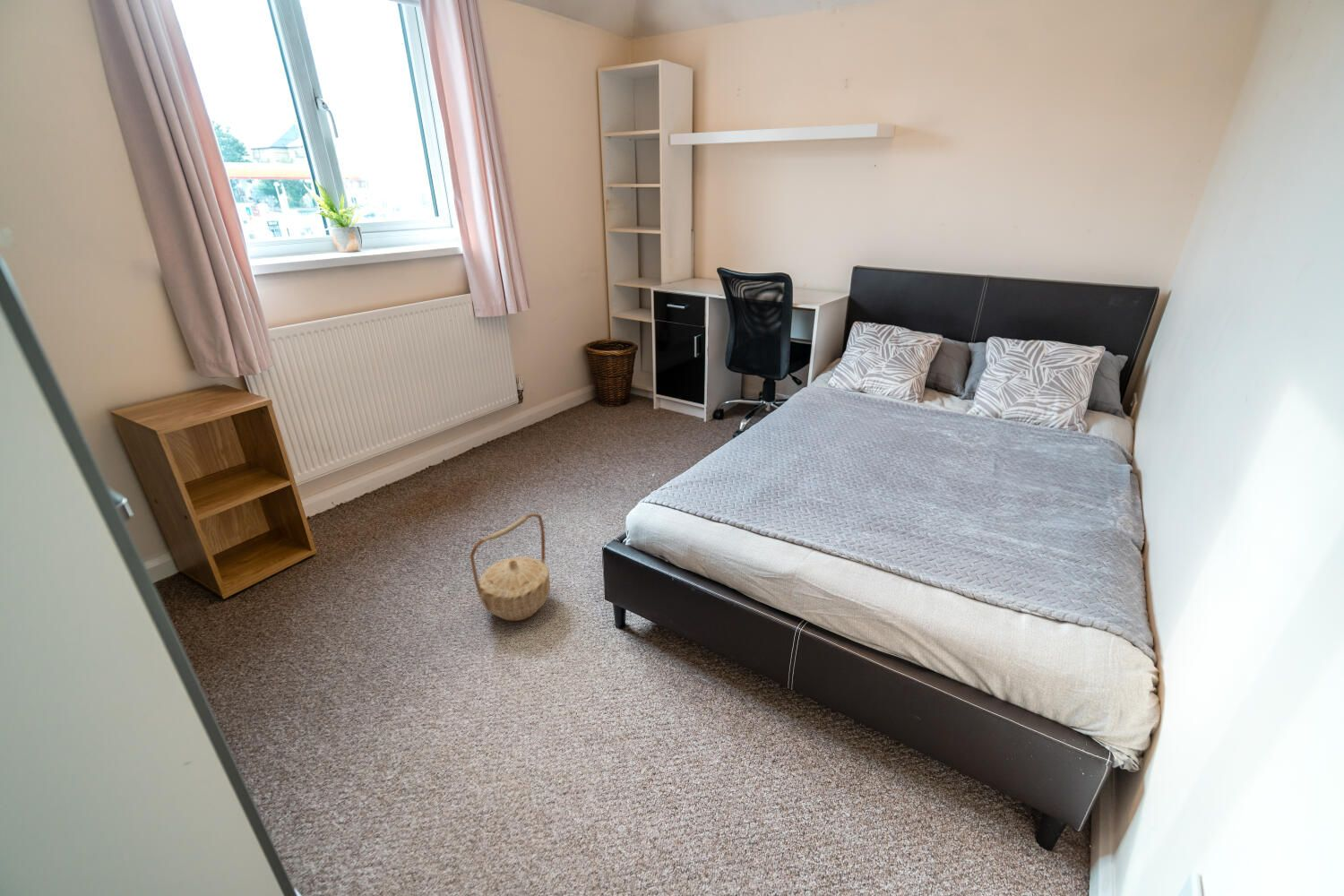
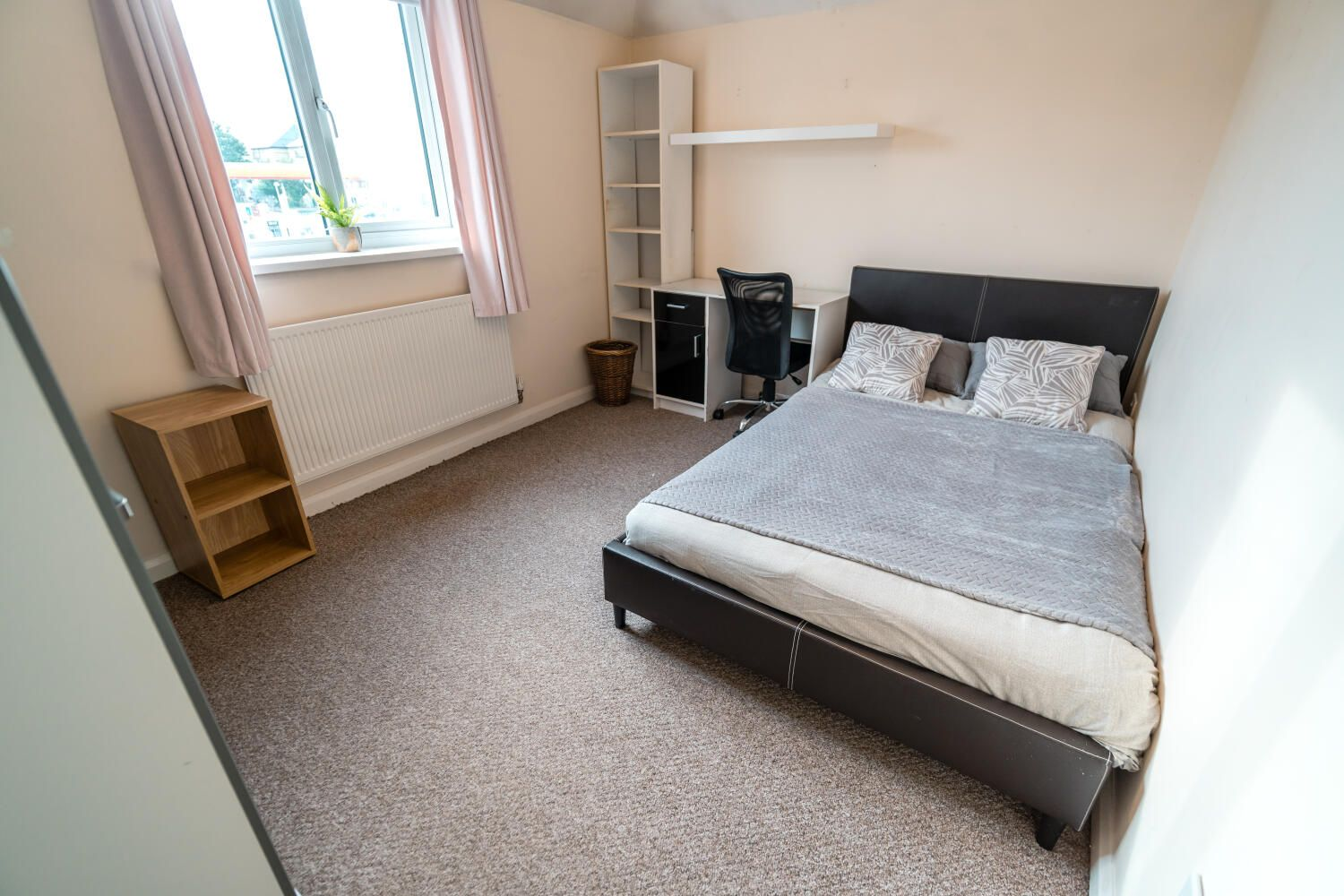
- basket (513, 567)
